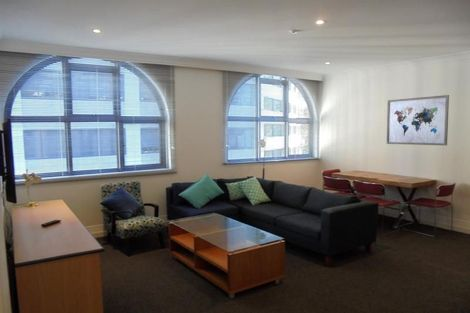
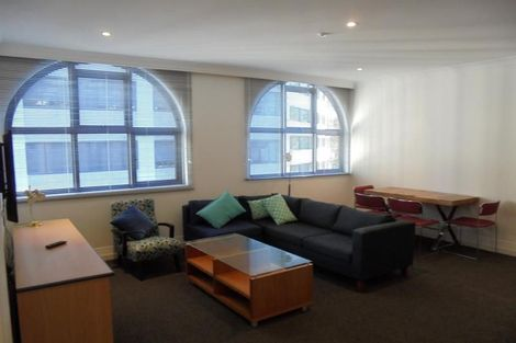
- wall art (415, 121)
